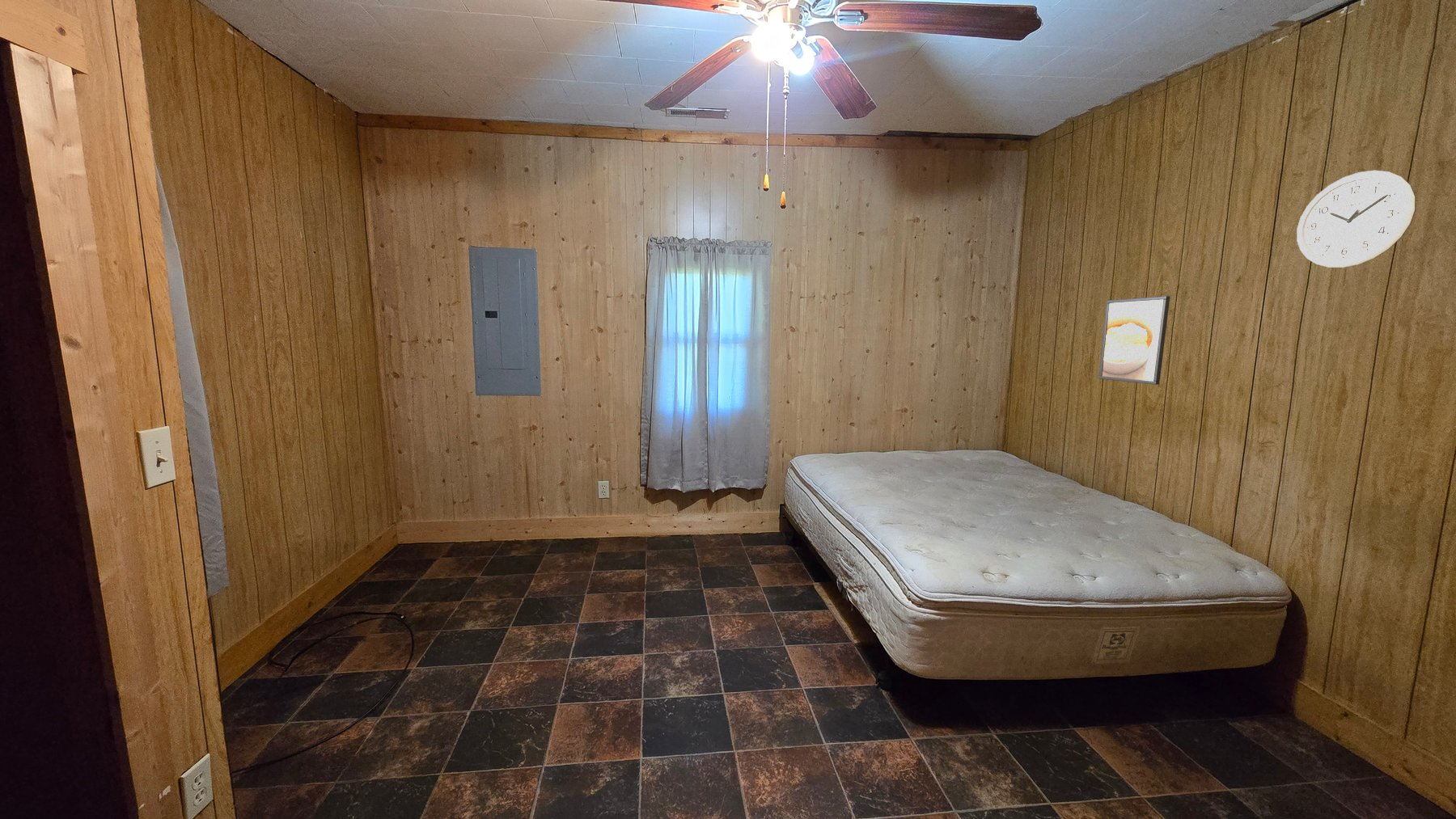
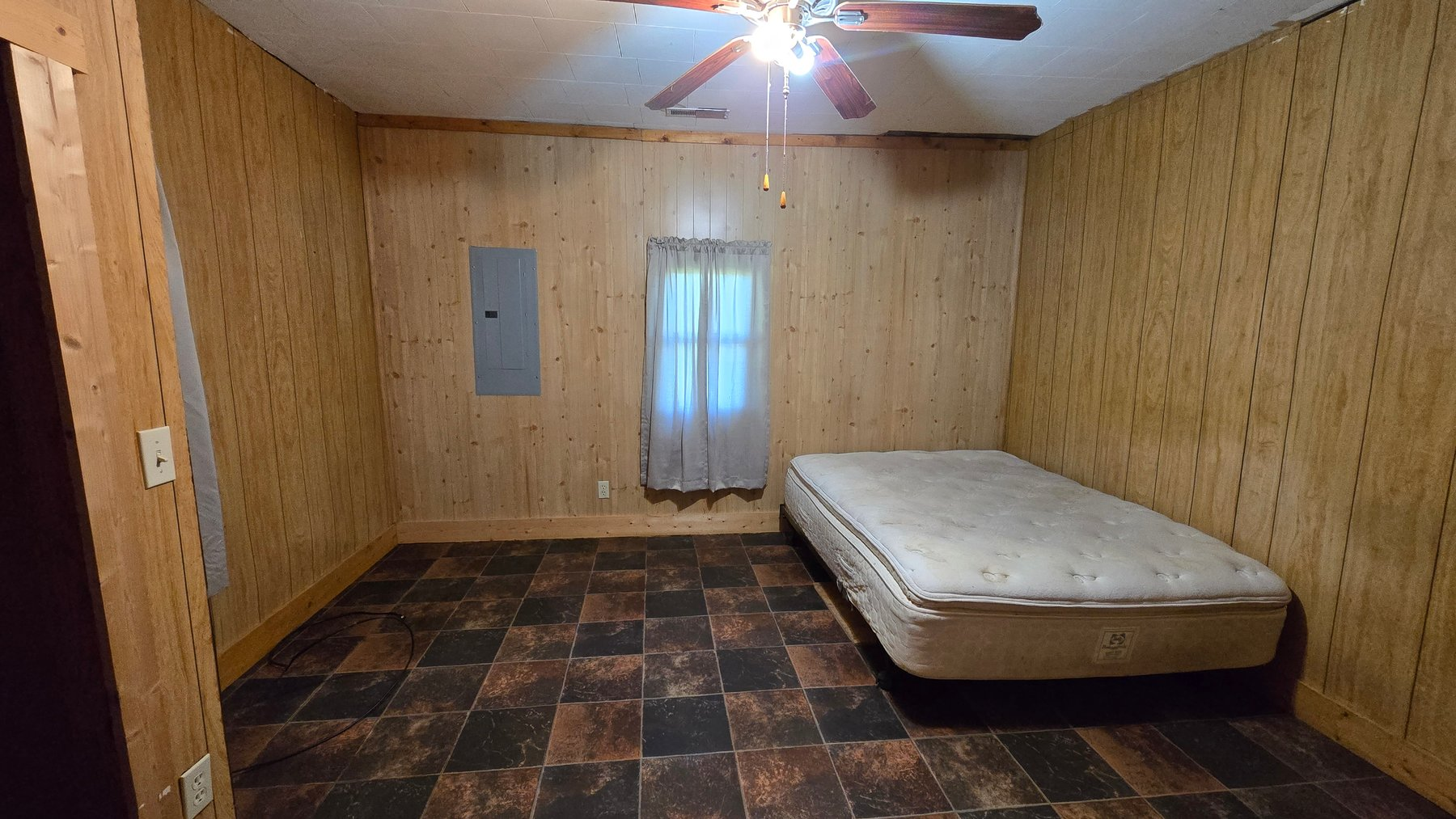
- wall clock (1349, 220)
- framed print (1132, 340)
